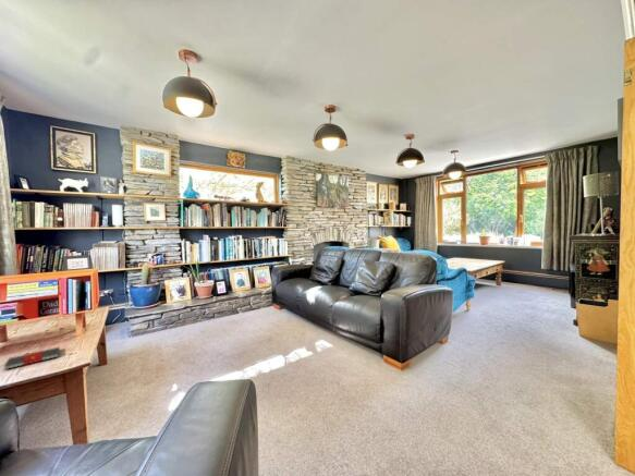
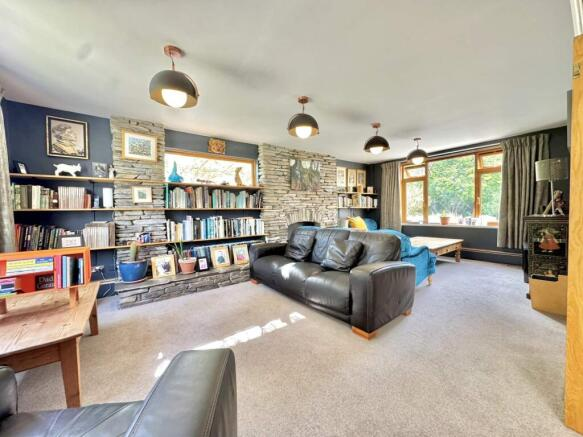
- book (34, 356)
